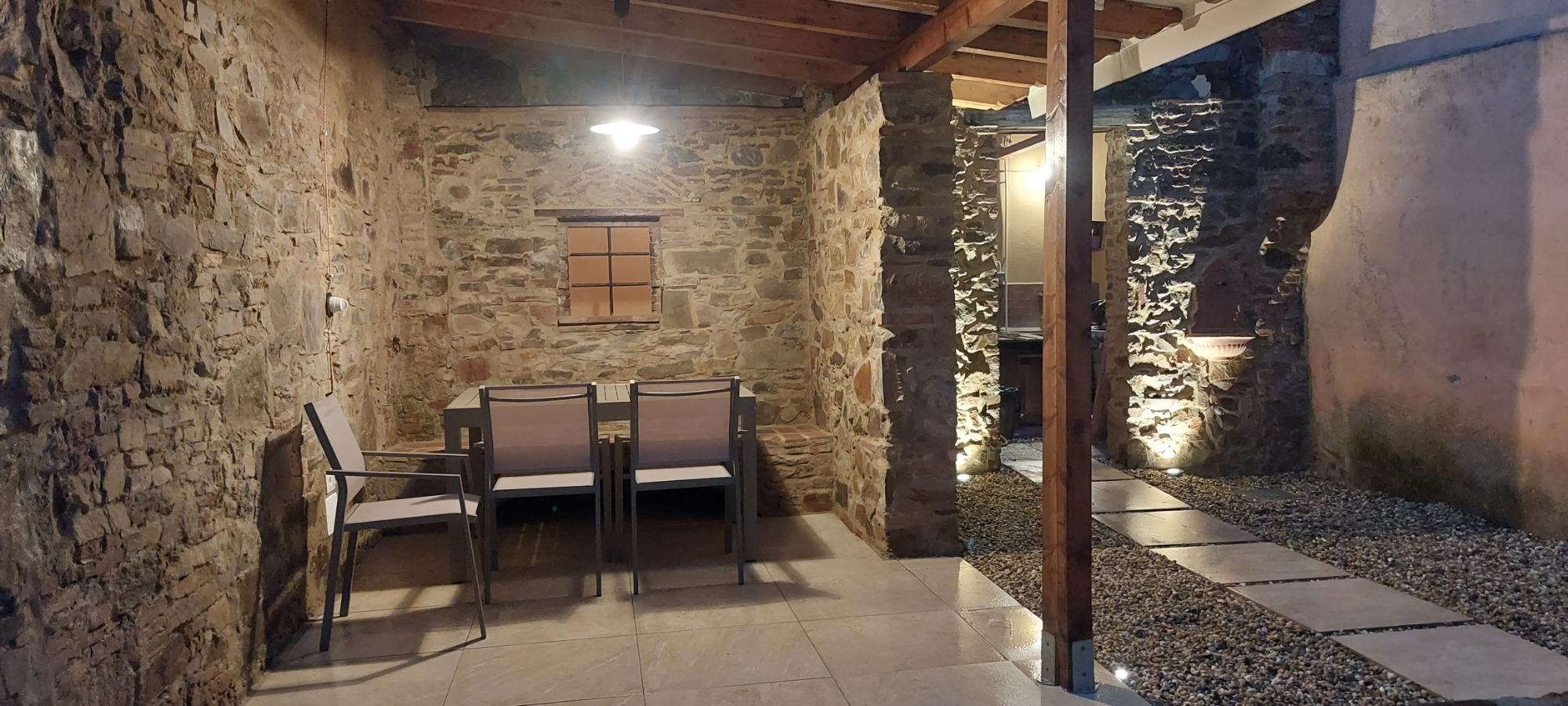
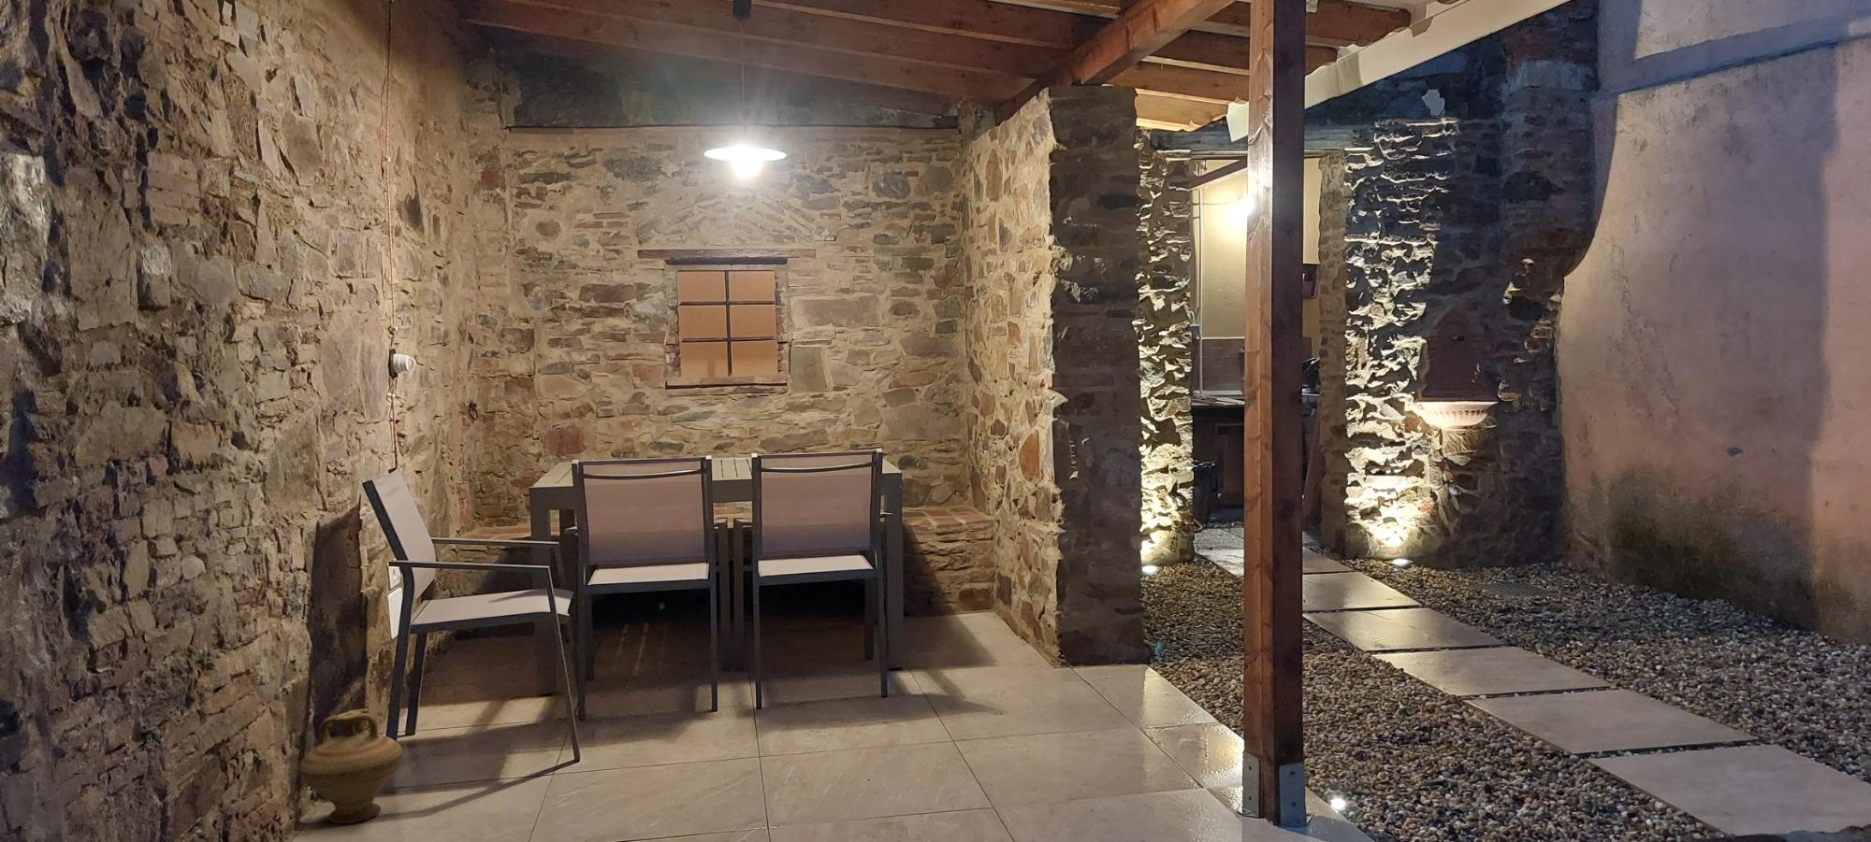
+ ceramic jug (352, 763)
